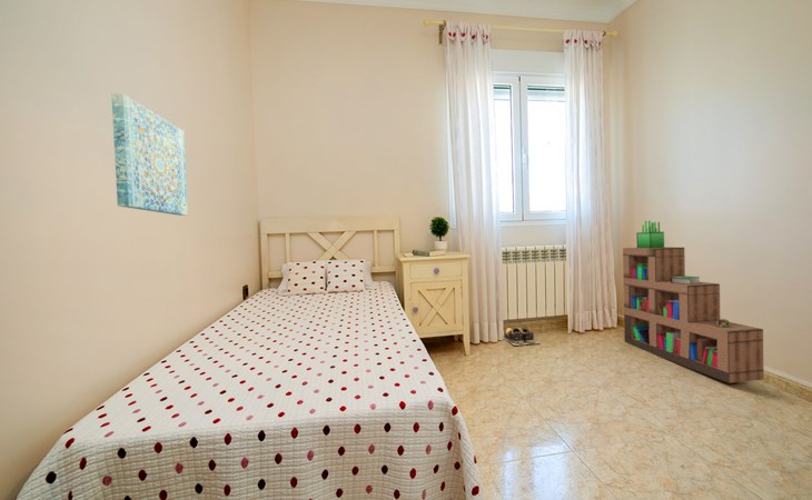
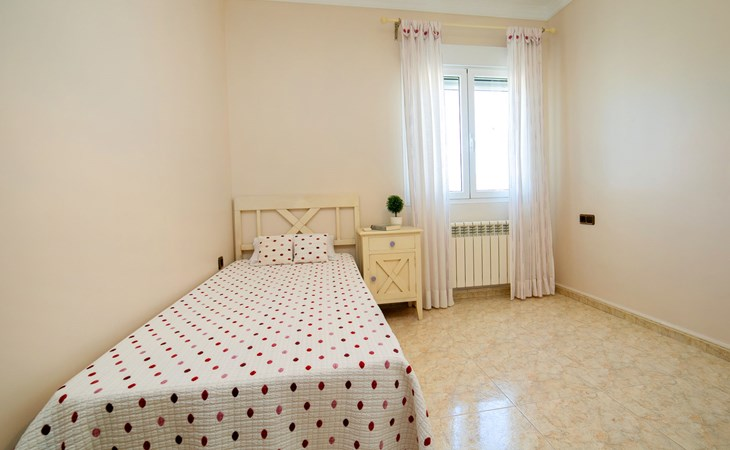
- bookshelf (682, 288)
- wall art (155, 163)
- shoes (518, 332)
